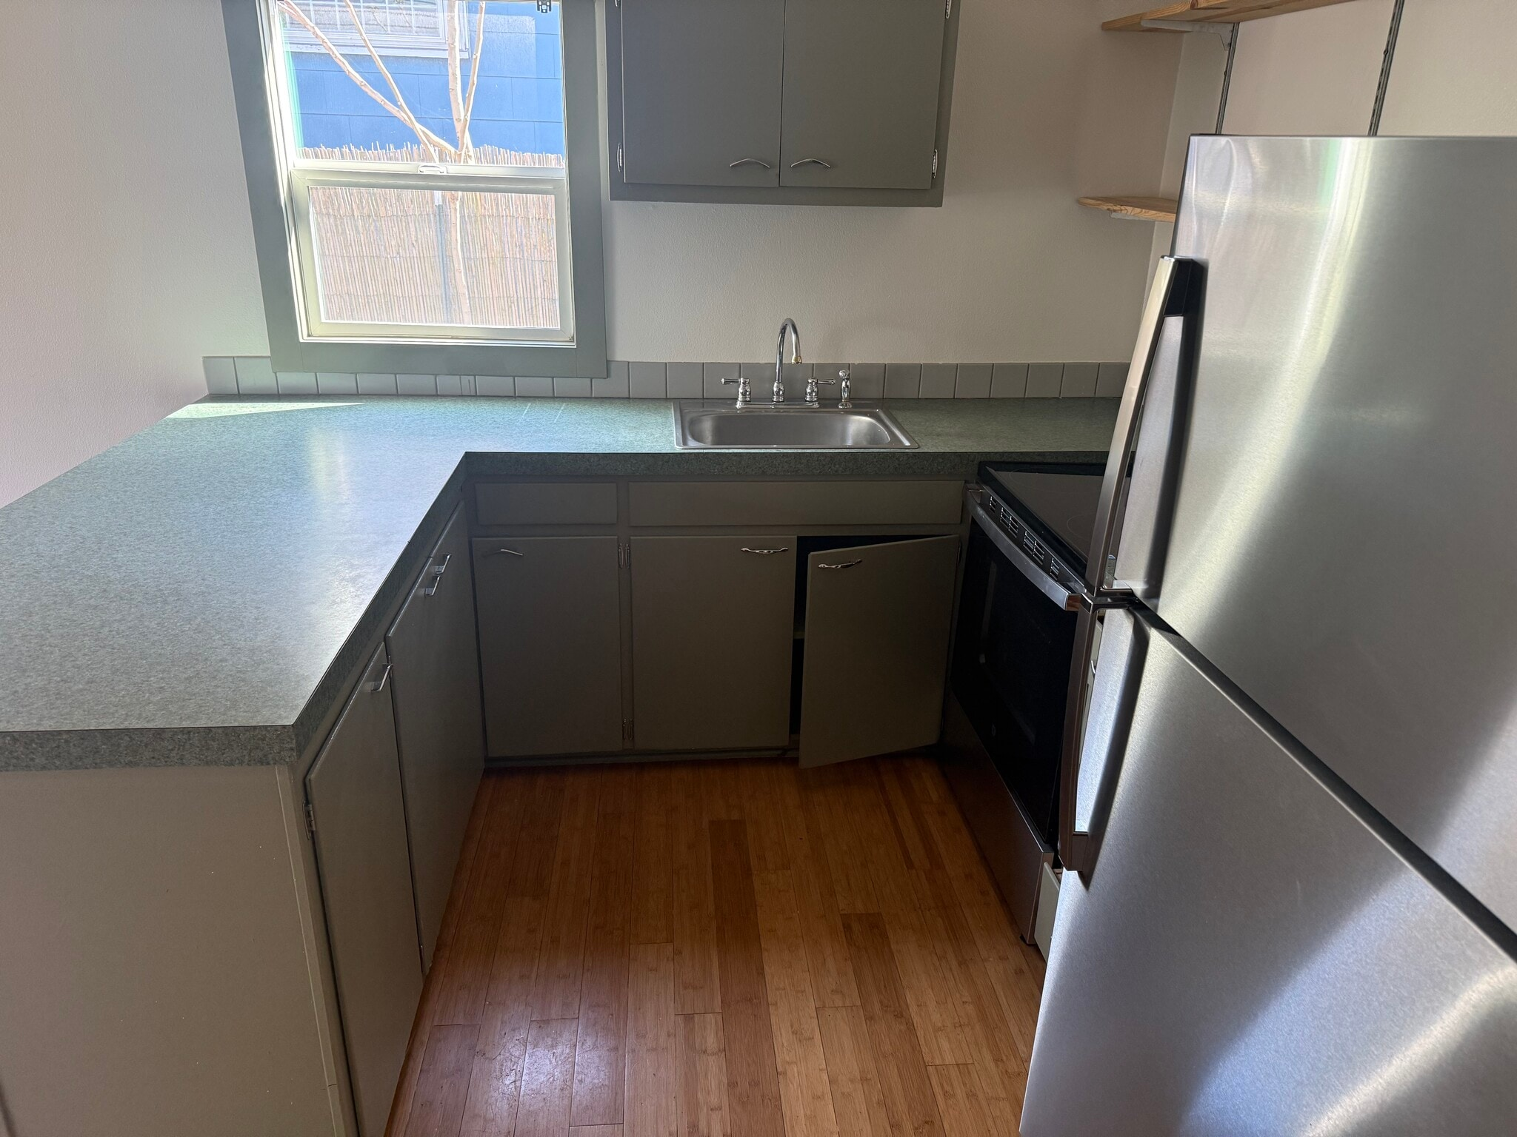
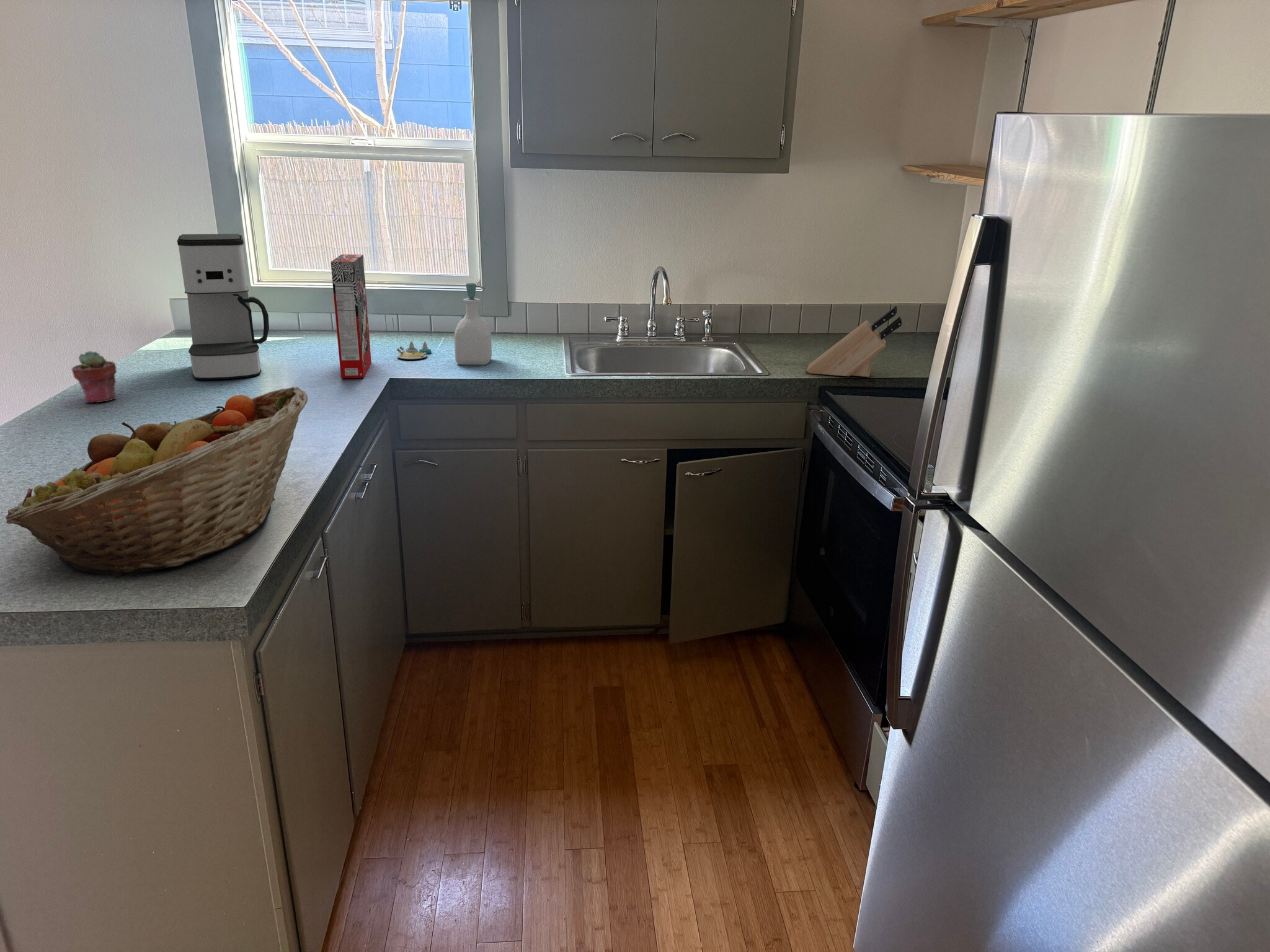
+ knife block (854, 339)
+ cereal box (352, 315)
+ salt and pepper shaker set (413, 350)
+ potted succulent (95, 375)
+ coffee maker (225, 305)
+ soap bottle (472, 324)
+ fruit basket (175, 469)
